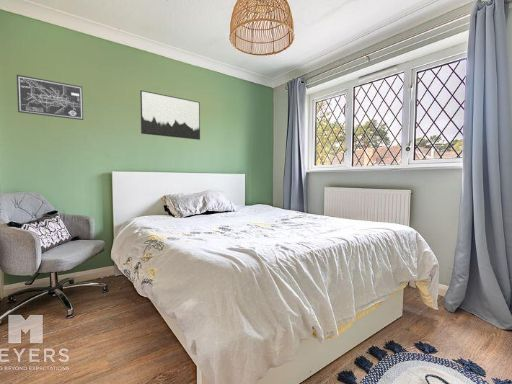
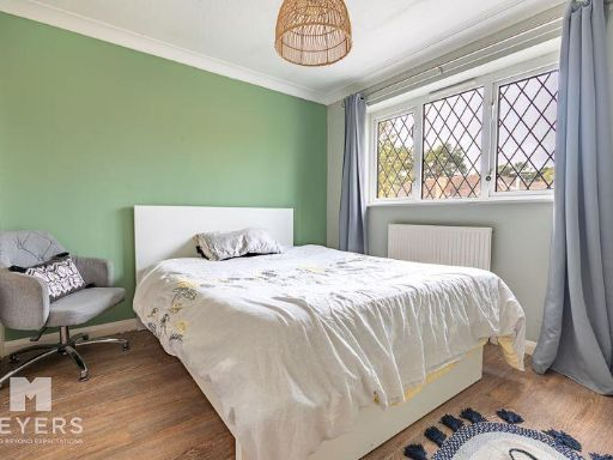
- wall art (52, 98)
- wall art (172, 116)
